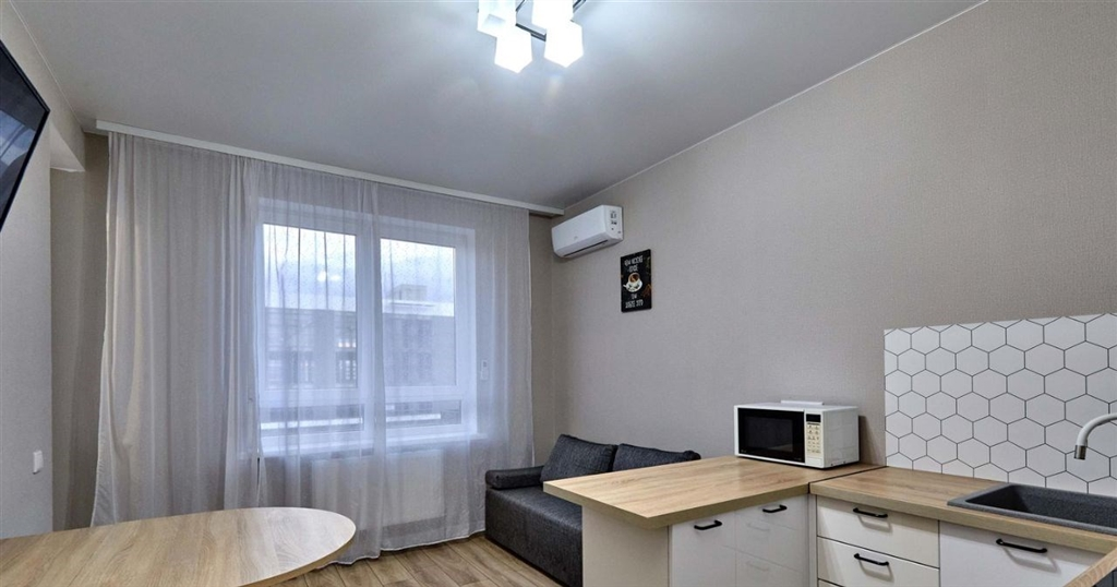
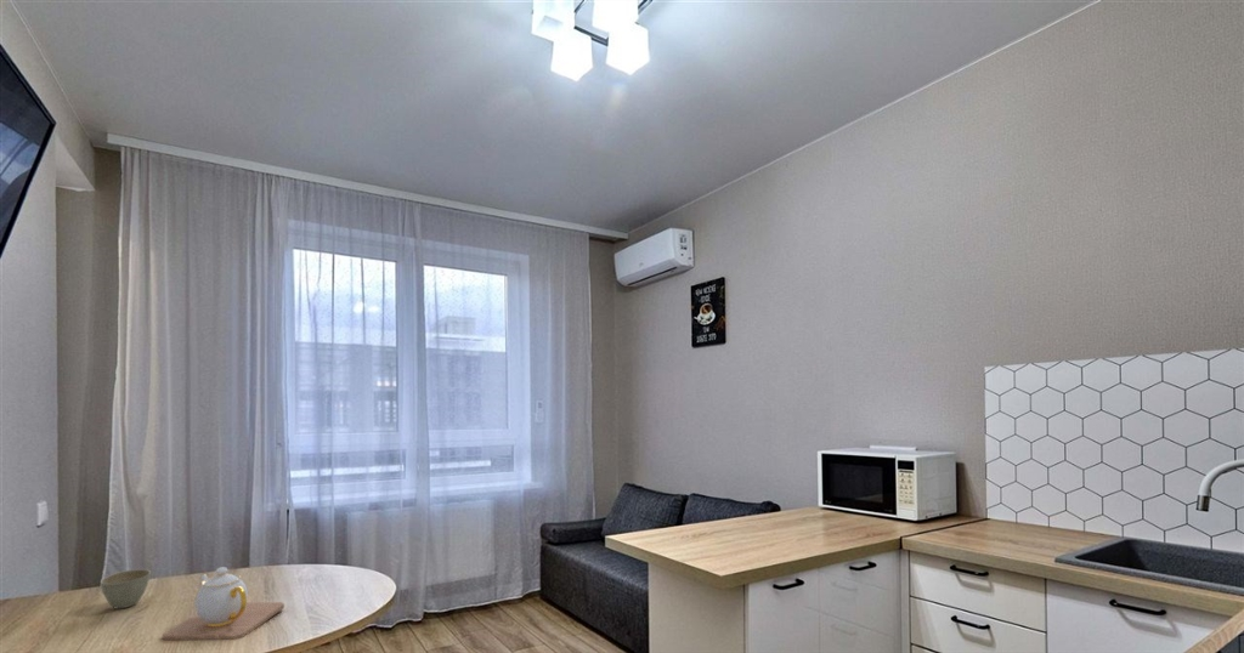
+ flower pot (125, 590)
+ teapot (226, 594)
